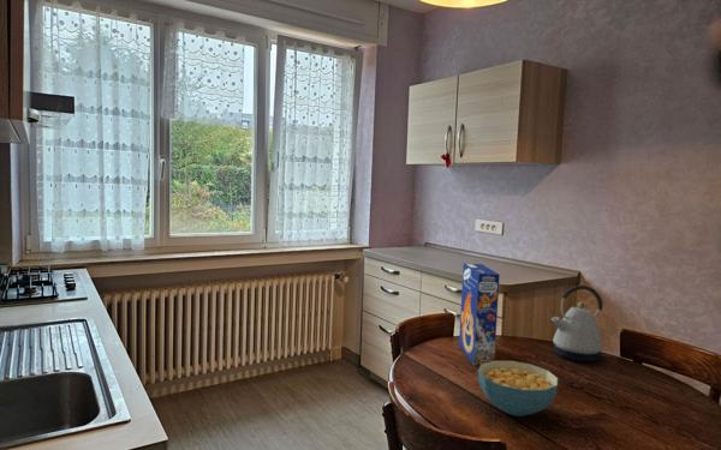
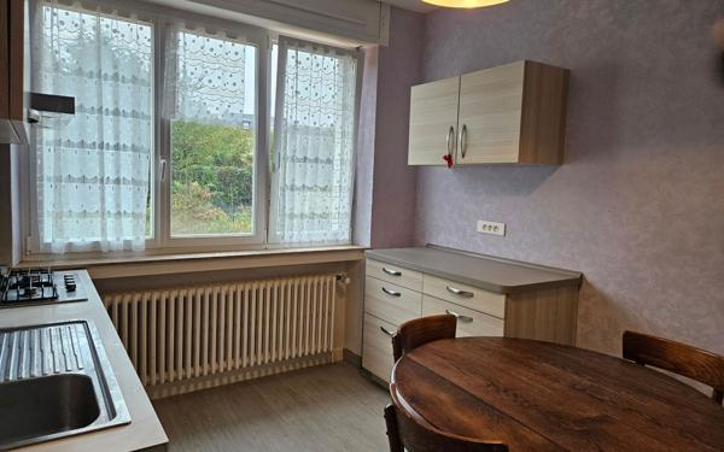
- cereal box (477, 311)
- kettle (577, 320)
- cereal bowl (516, 392)
